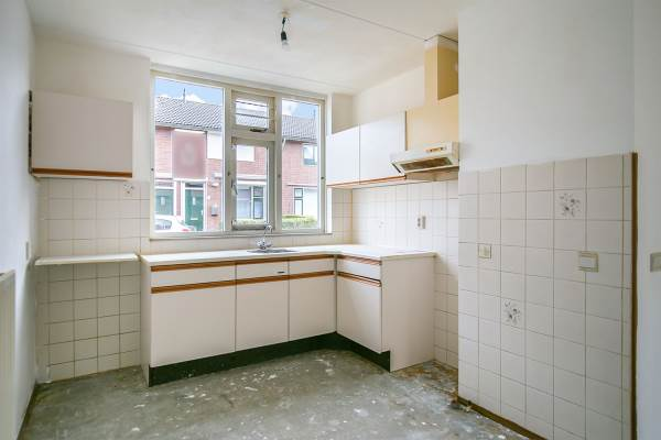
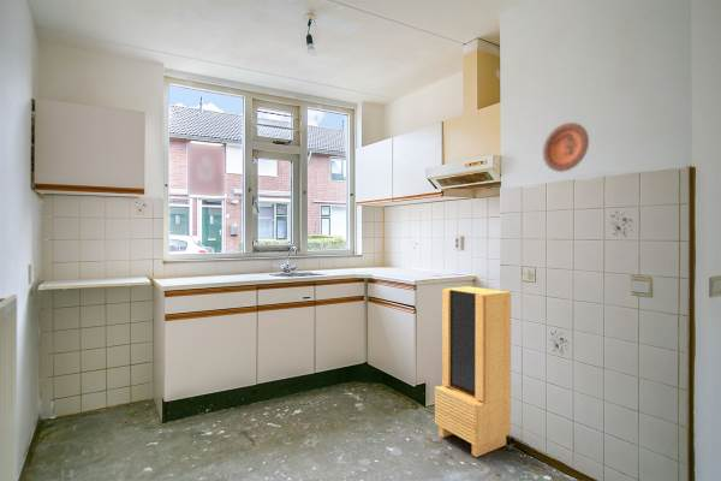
+ decorative plate (565, 147)
+ storage cabinet (471, 364)
